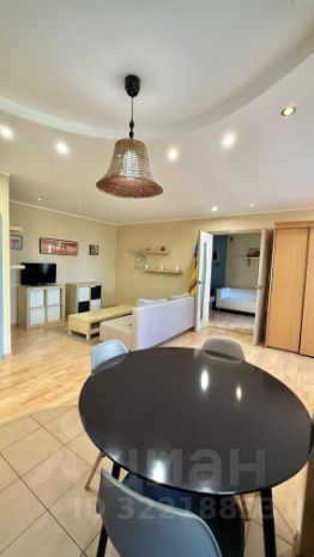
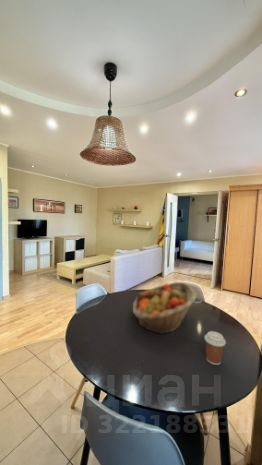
+ fruit basket (163, 303)
+ coffee cup (214, 347)
